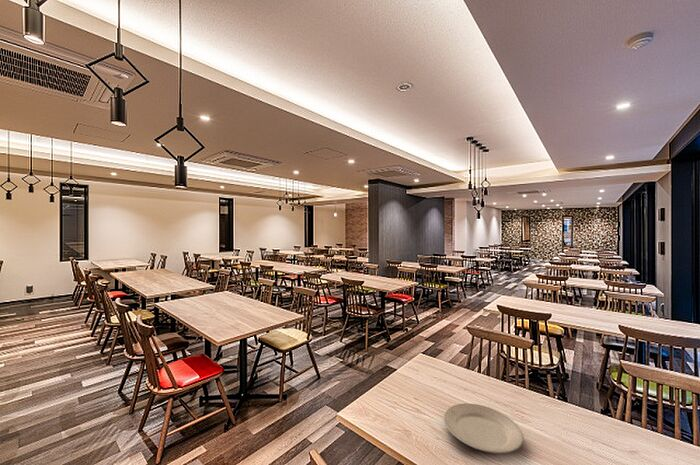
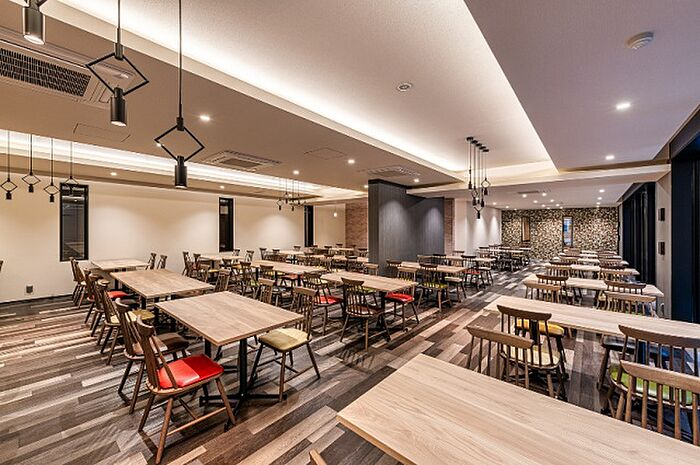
- plate (481, 429)
